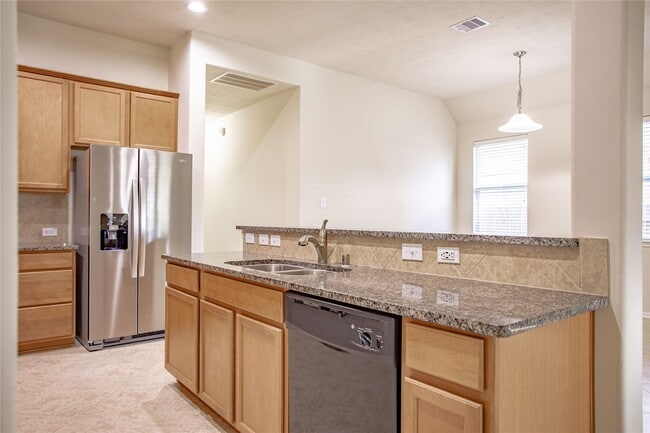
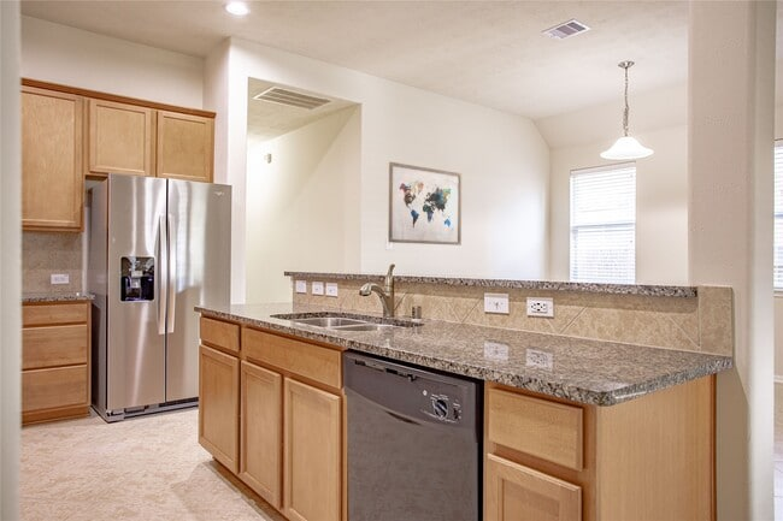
+ wall art (426, 206)
